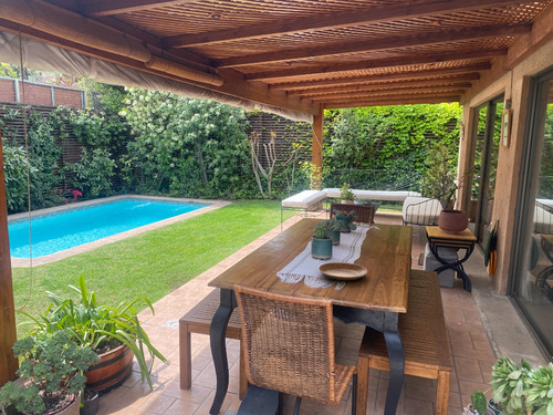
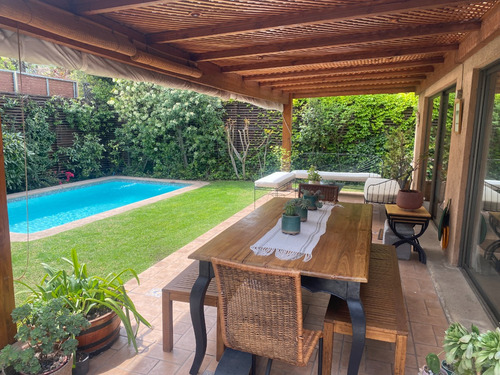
- bowl (342, 271)
